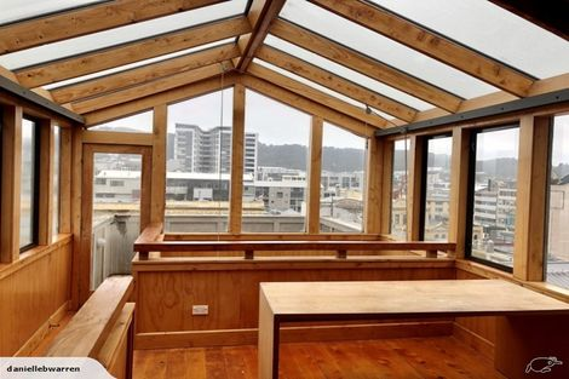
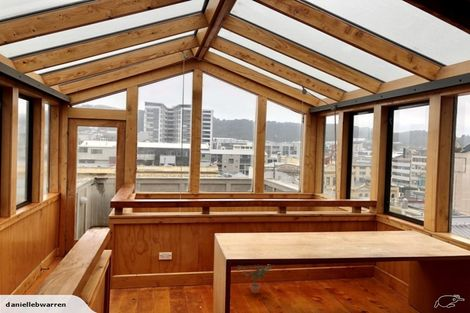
+ potted plant (255, 274)
